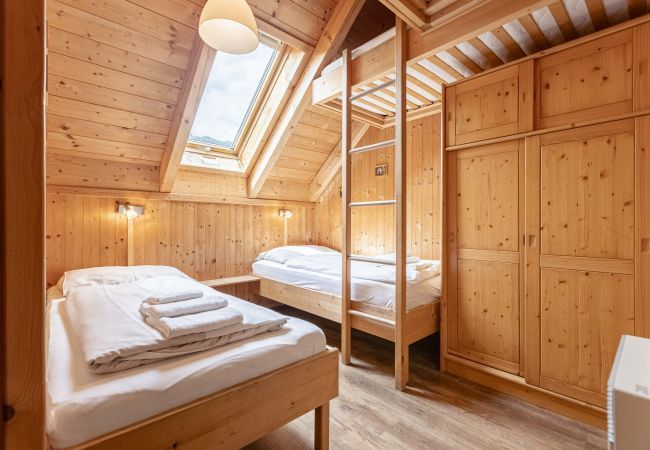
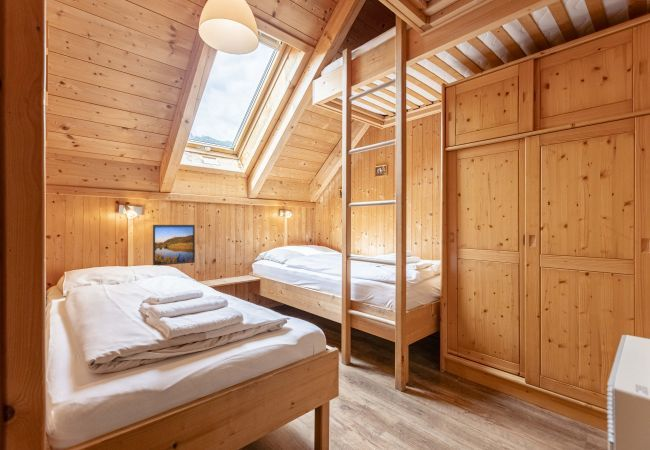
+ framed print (174, 244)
